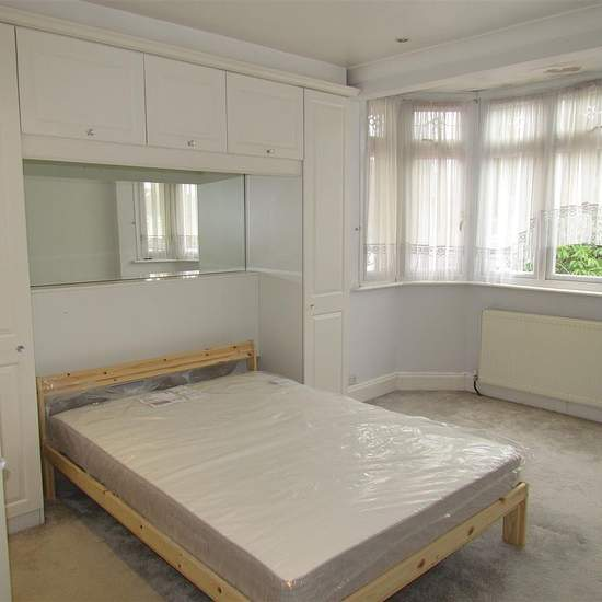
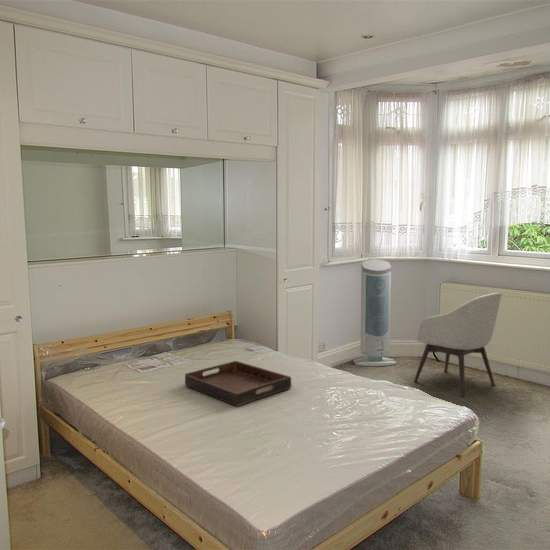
+ chair (458, 337)
+ air purifier (375, 311)
+ serving tray (236, 381)
